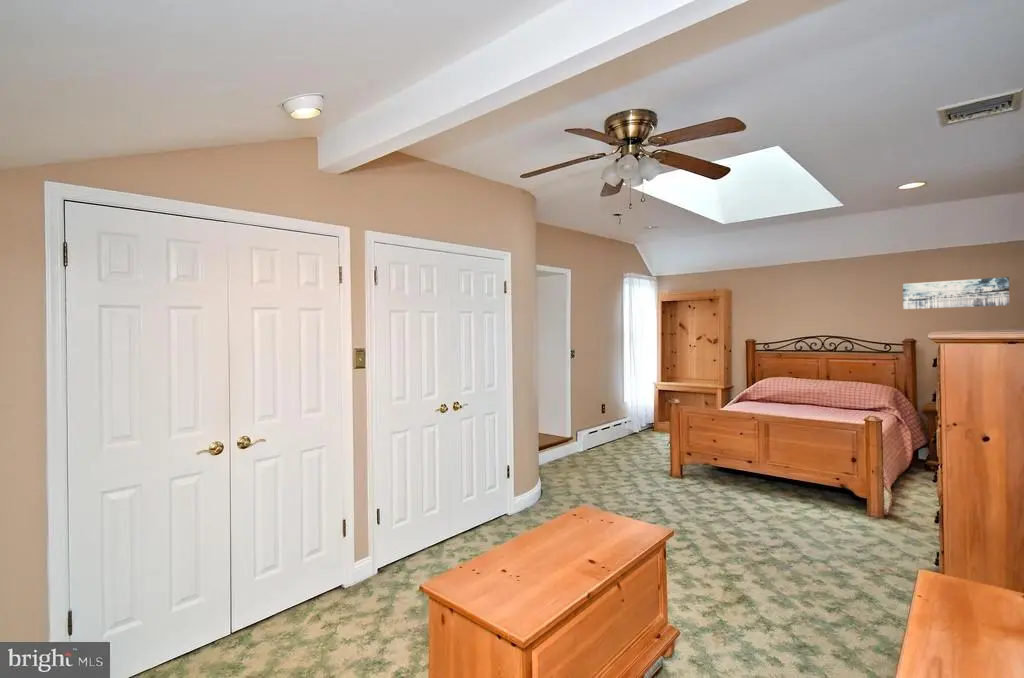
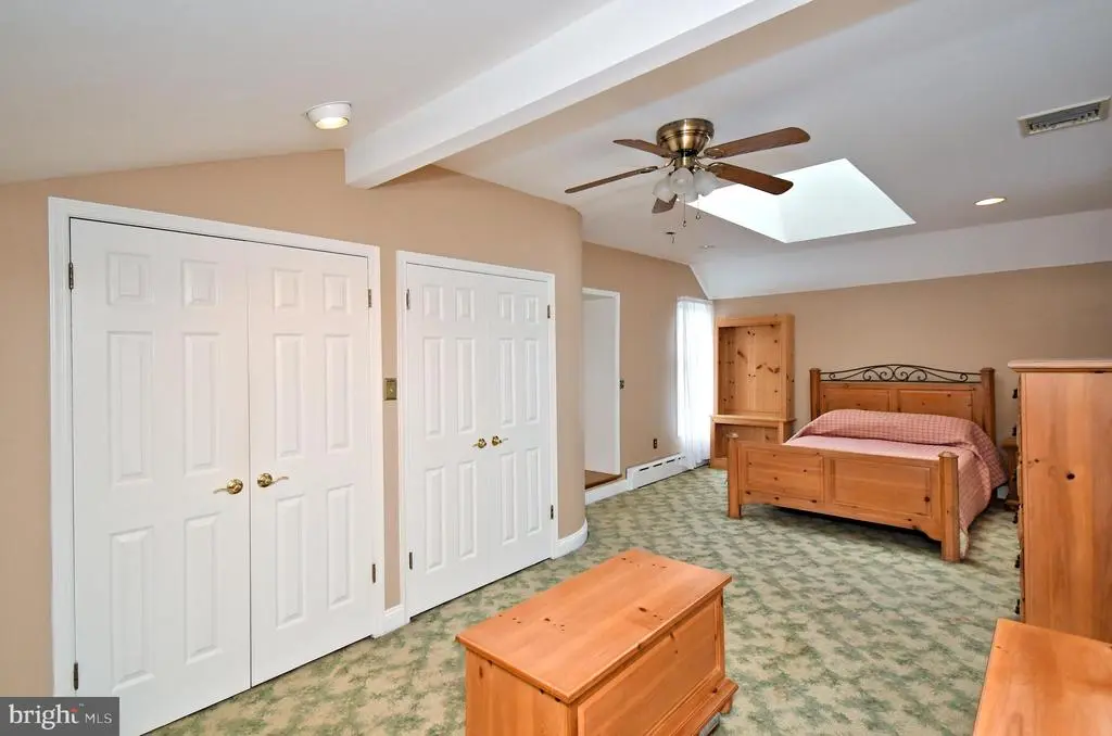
- wall art (953, 294)
